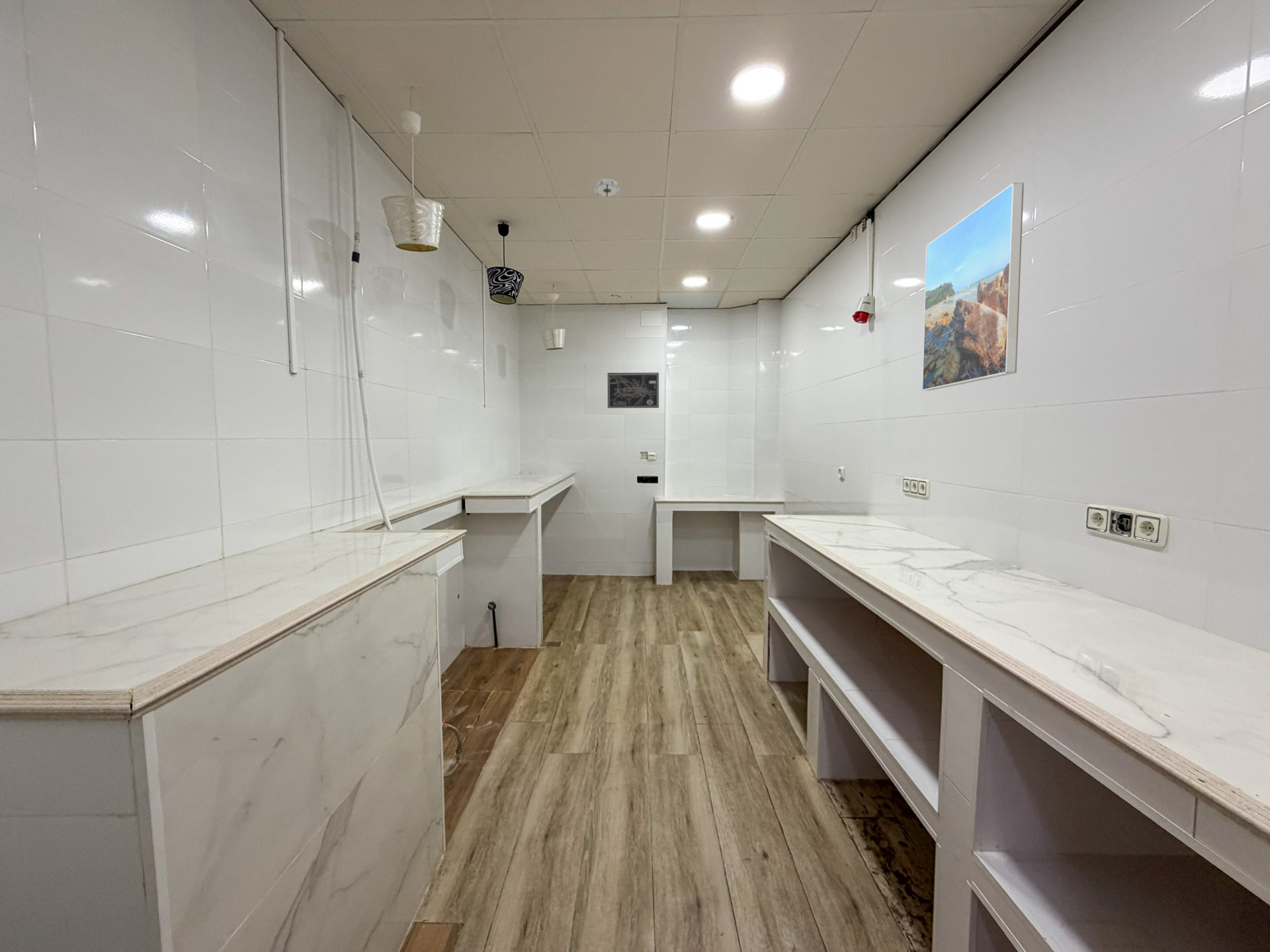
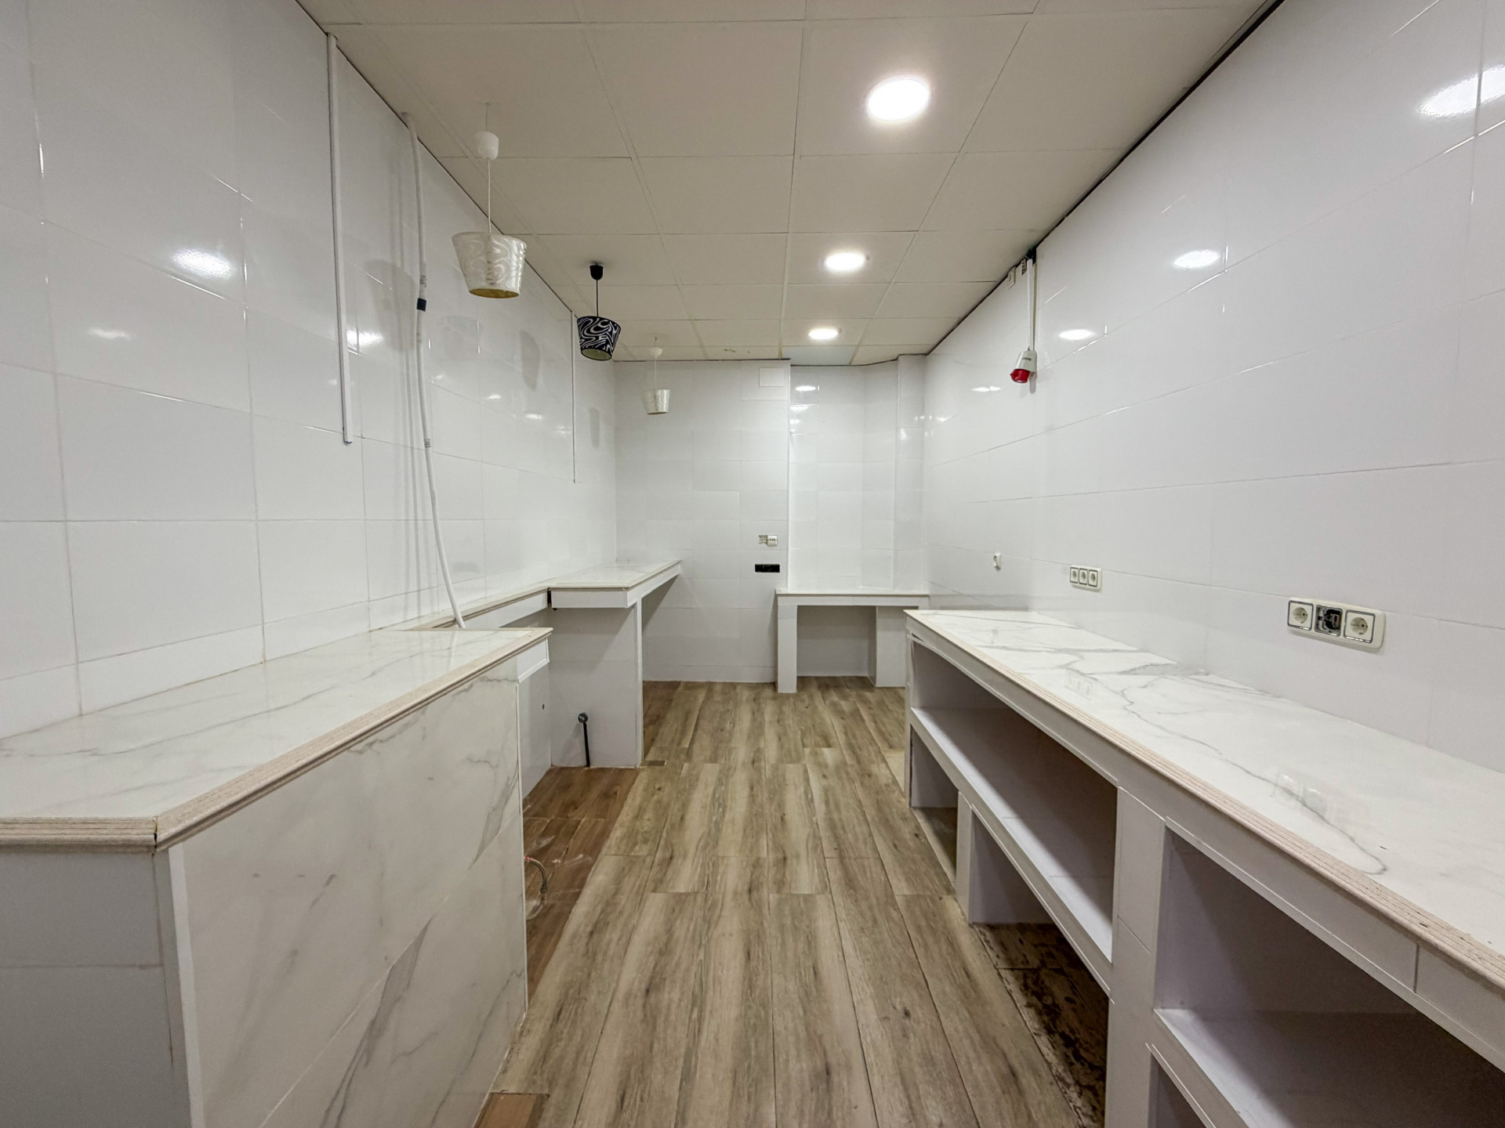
- smoke detector (606, 188)
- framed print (966, 301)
- wall art (633, 390)
